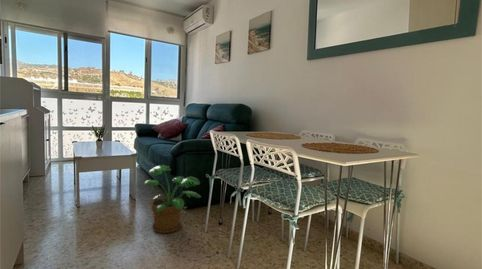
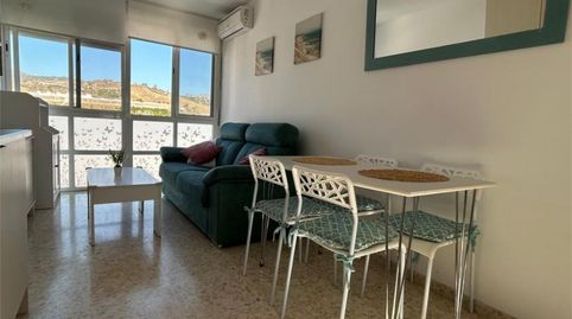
- potted plant (172, 196)
